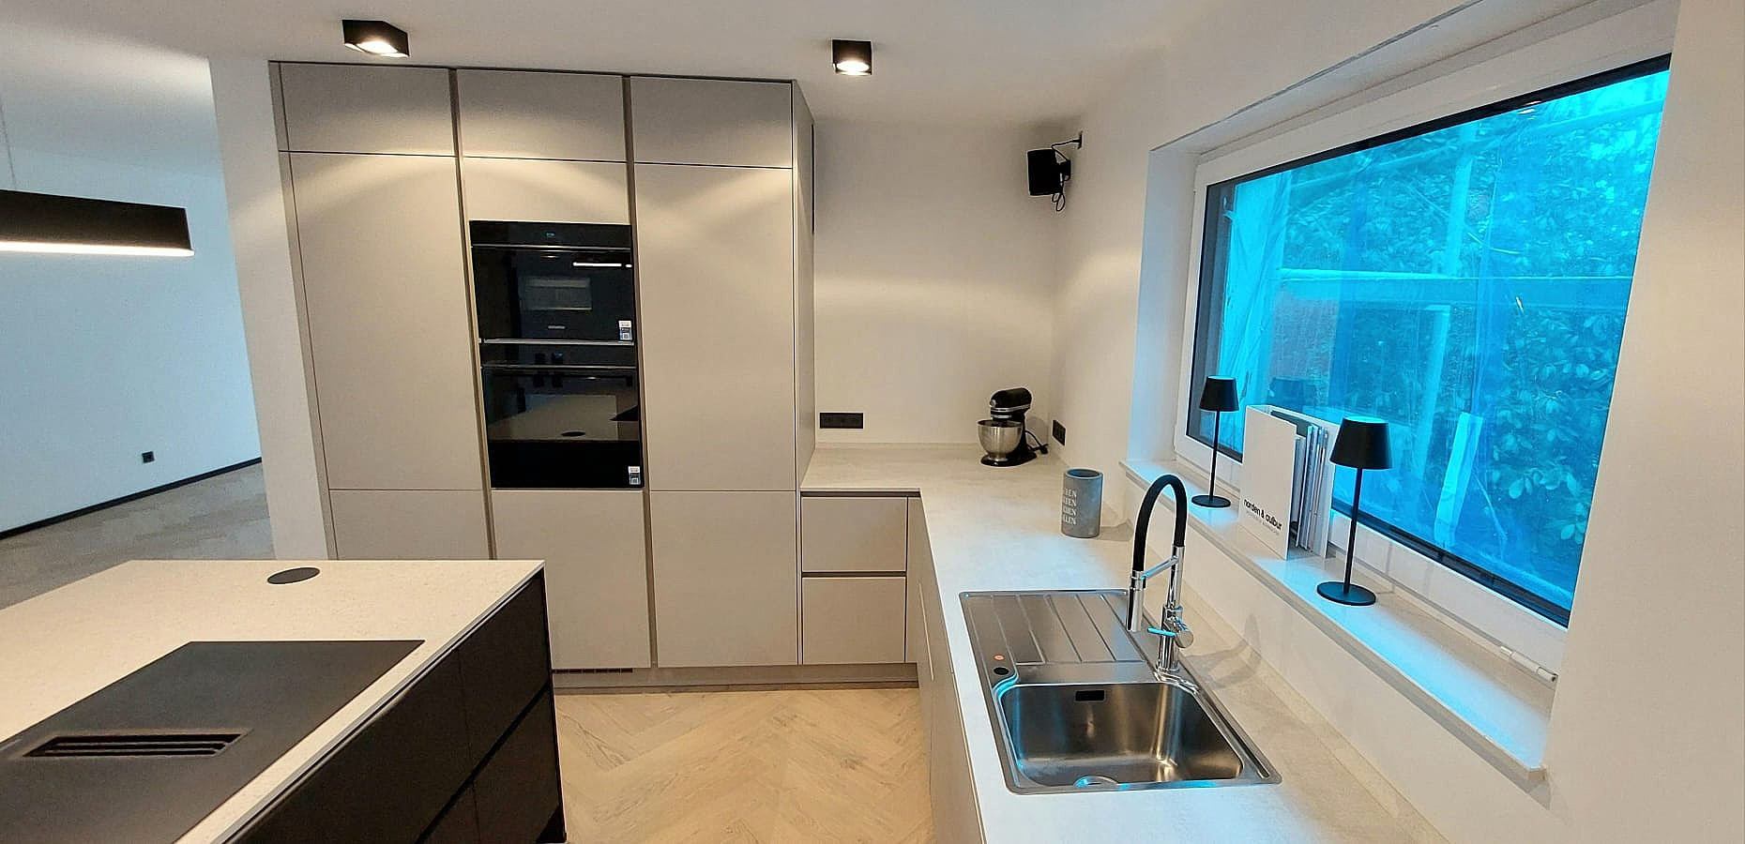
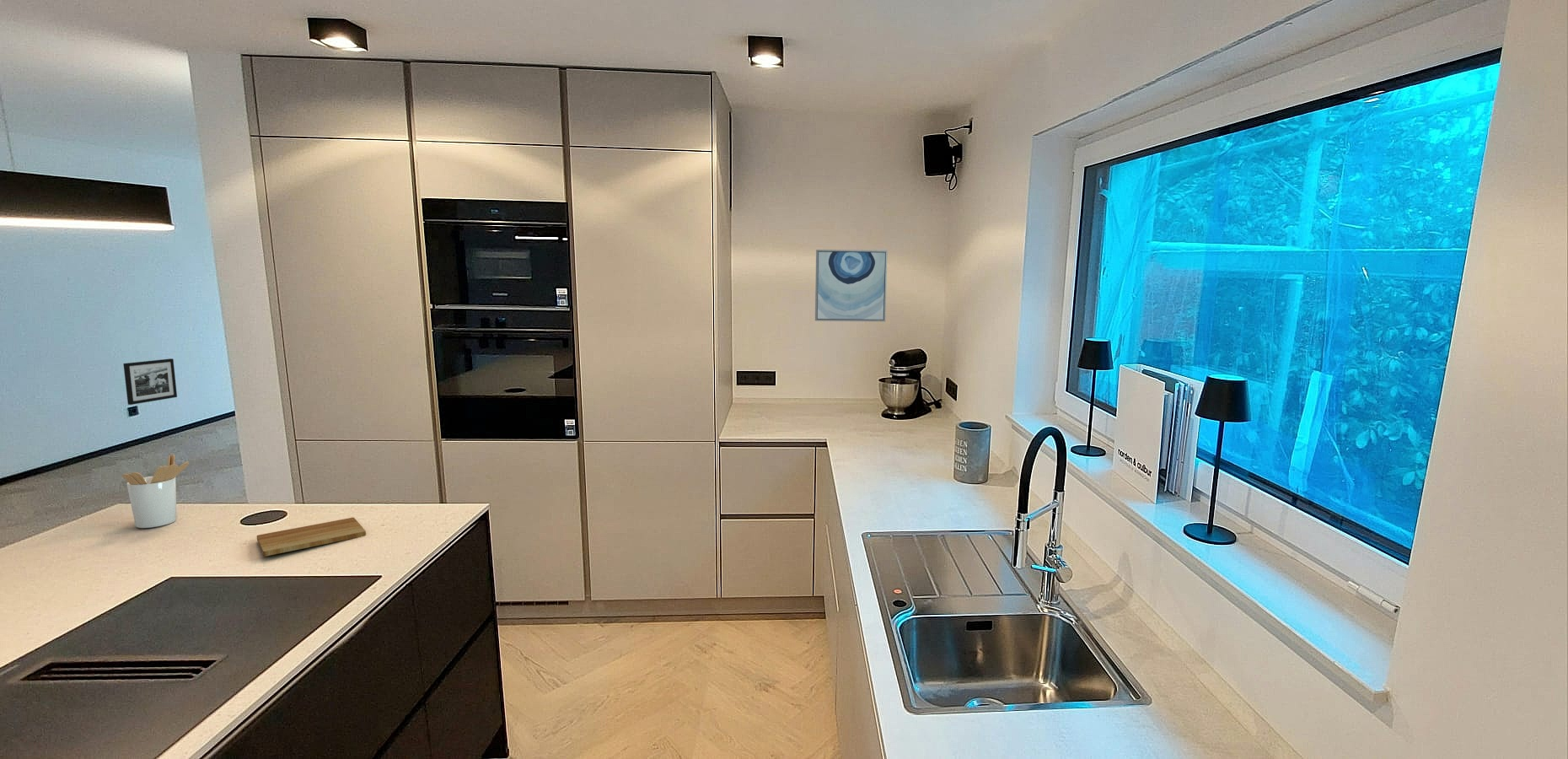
+ utensil holder (160, 491)
+ wall art (851, 286)
+ picture frame (151, 380)
+ cutting board (312, 536)
